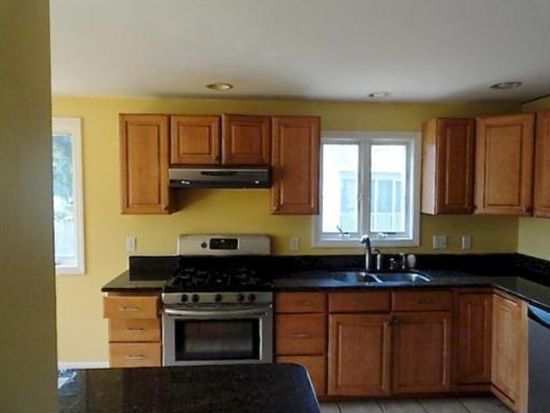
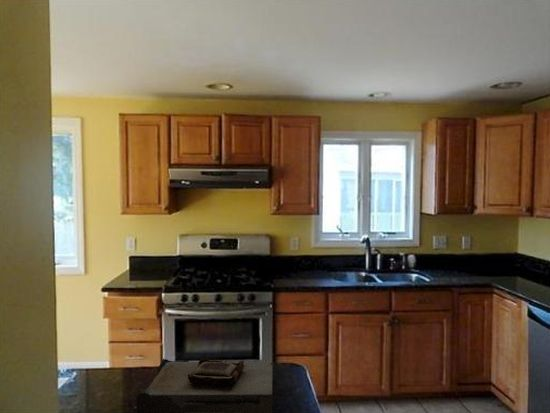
+ toast (211, 381)
